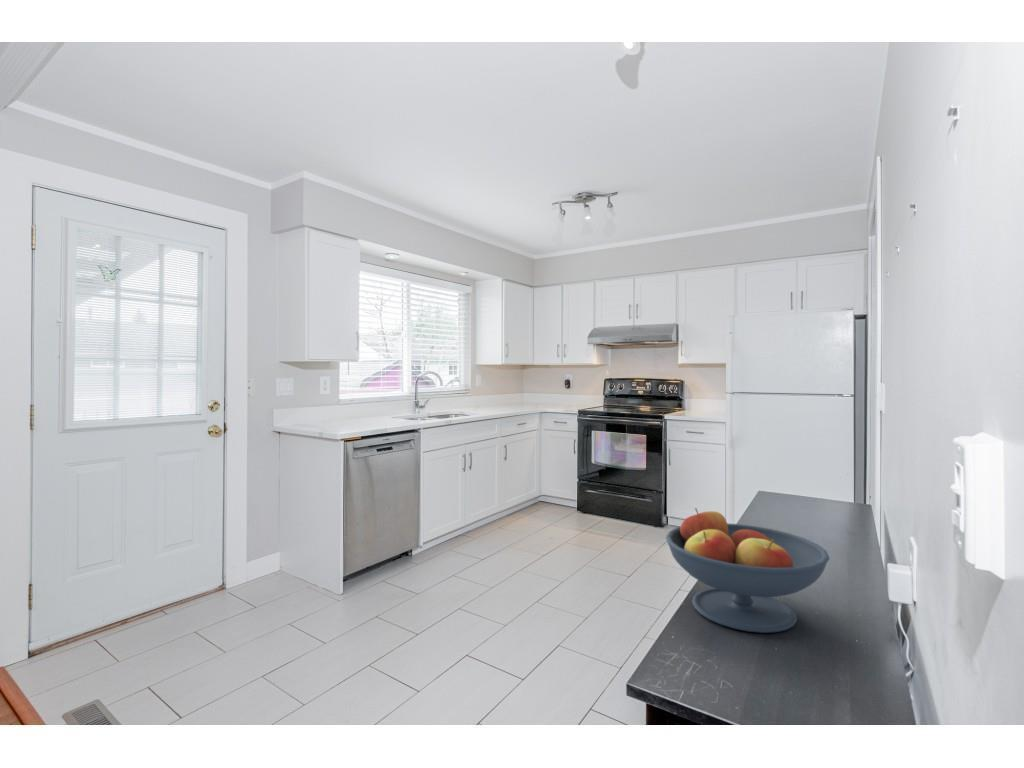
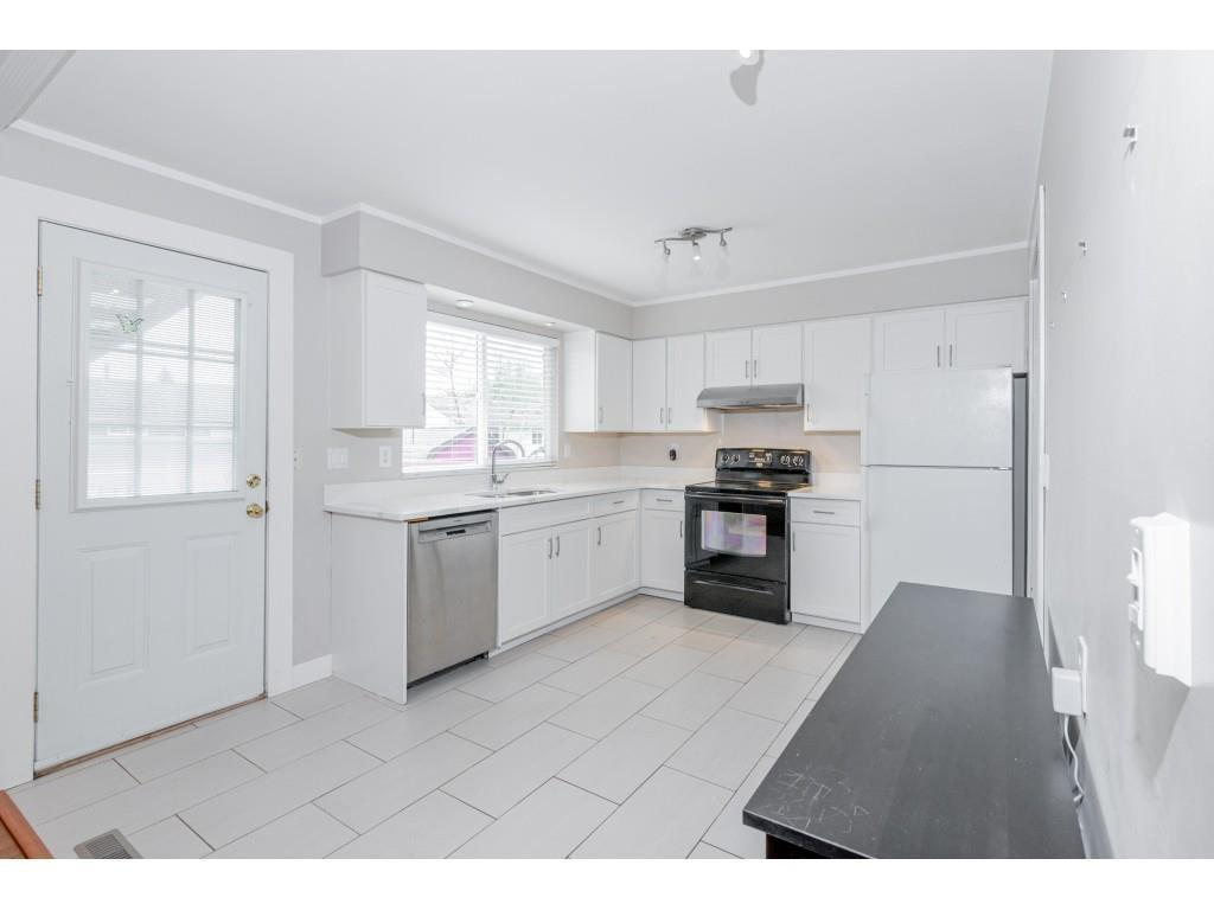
- fruit bowl (742, 564)
